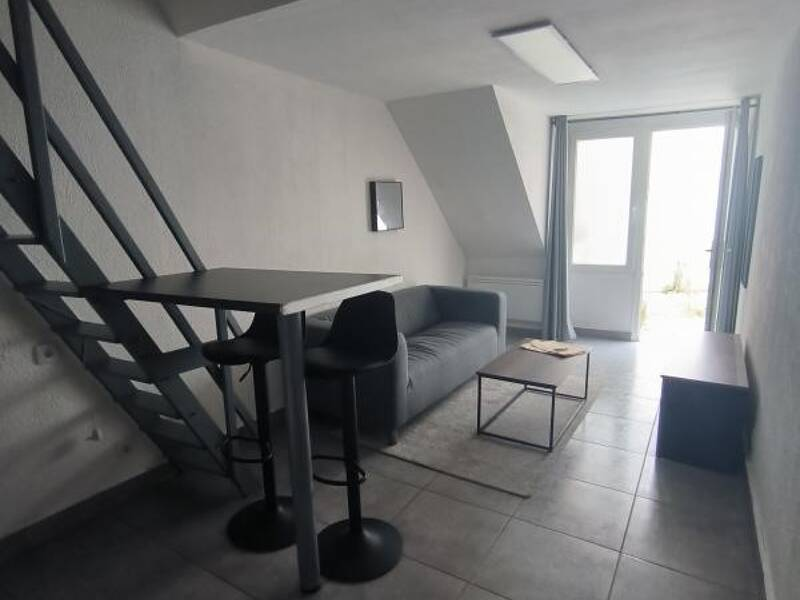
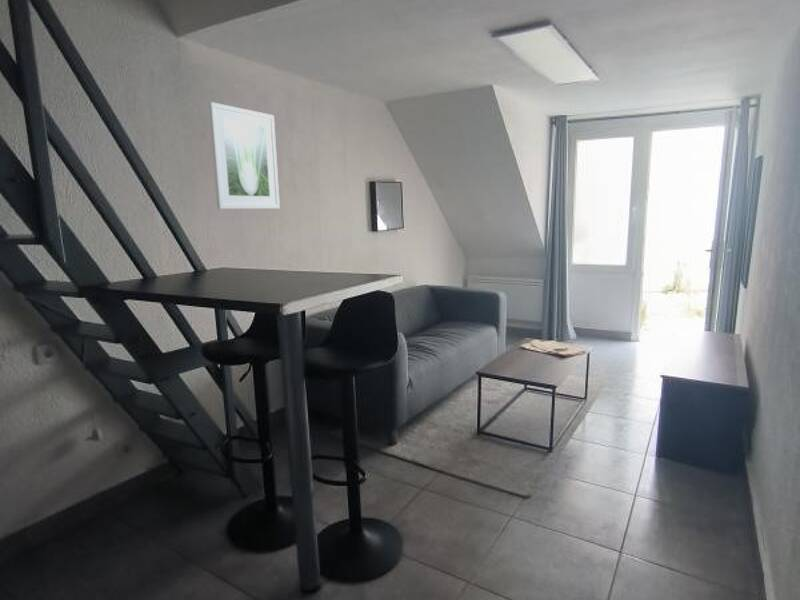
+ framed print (247, 159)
